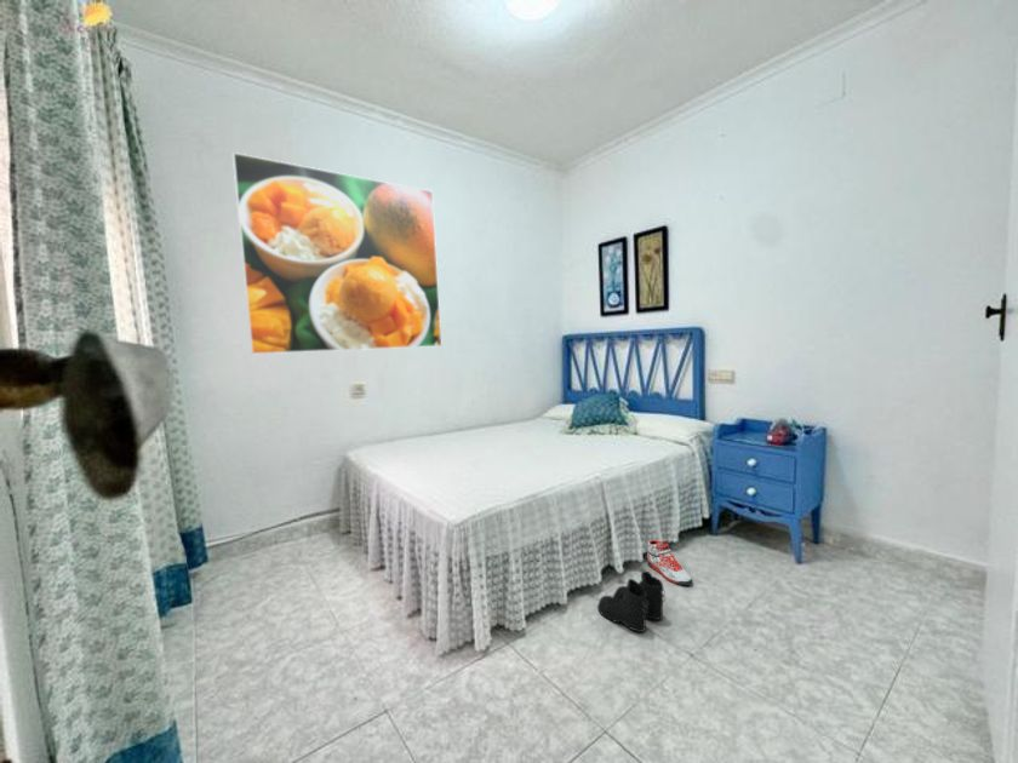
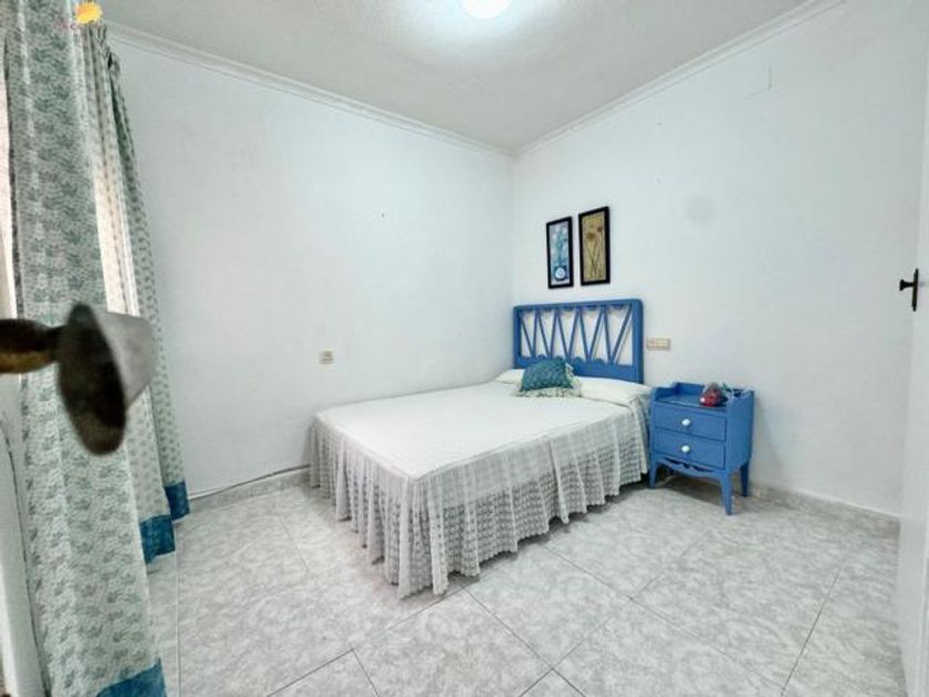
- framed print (351, 263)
- boots (630, 592)
- sneaker (668, 560)
